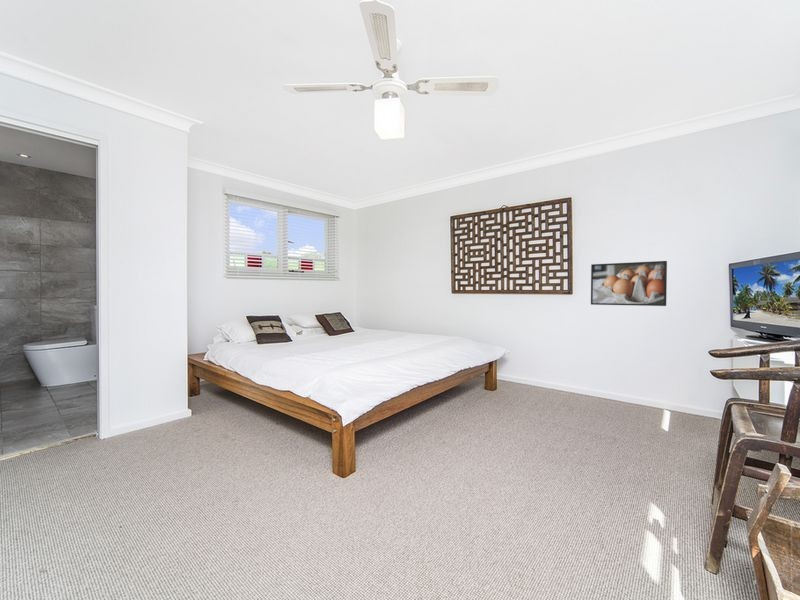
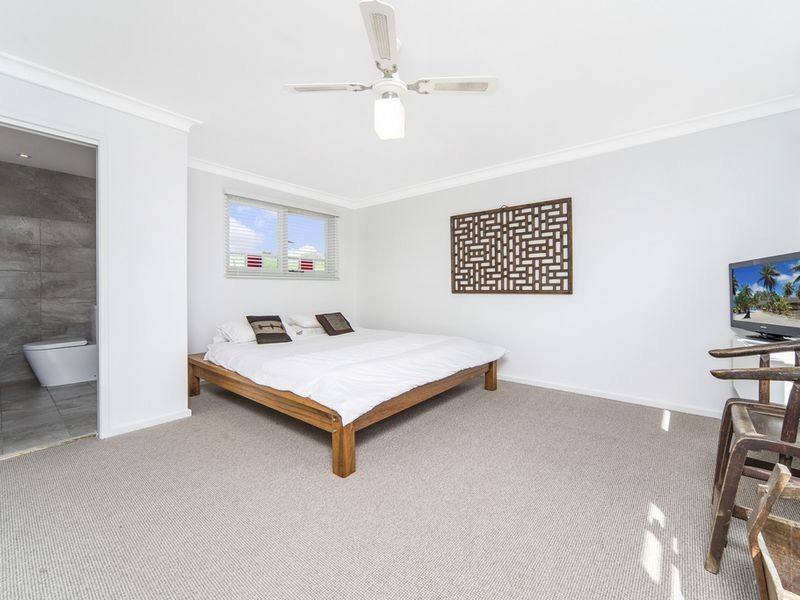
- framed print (626, 284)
